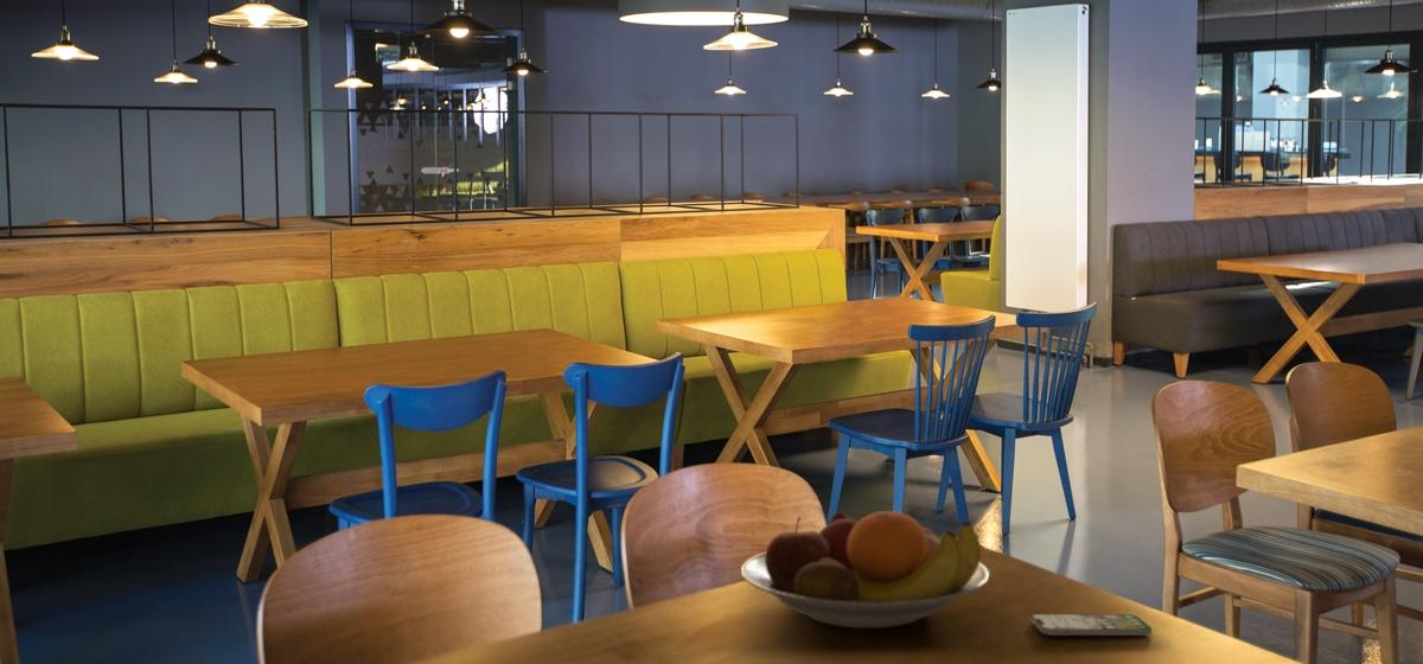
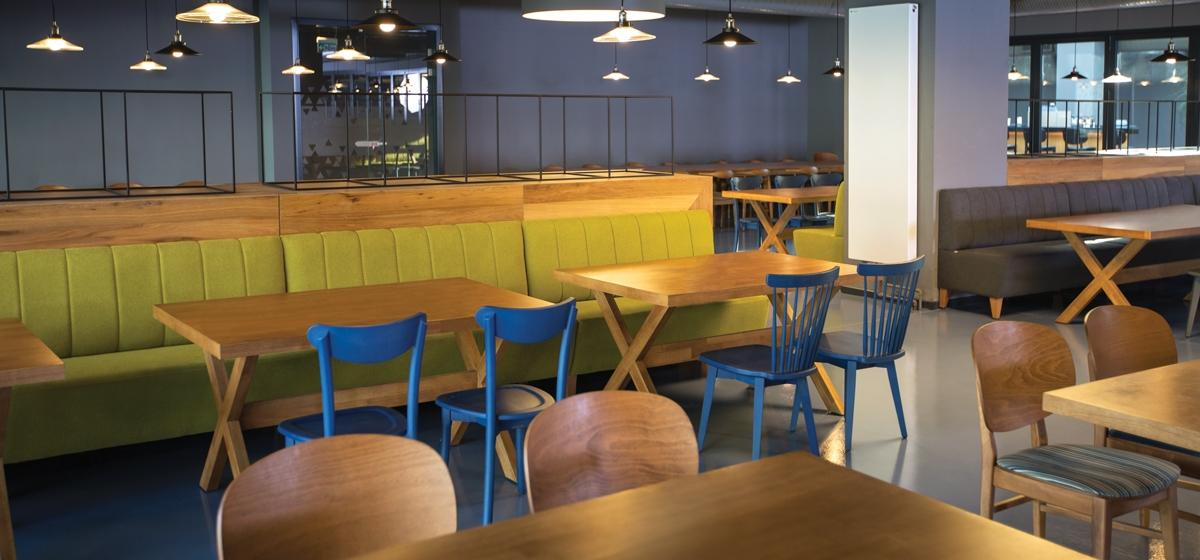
- smartphone (1090, 624)
- fruit bowl (863, 558)
